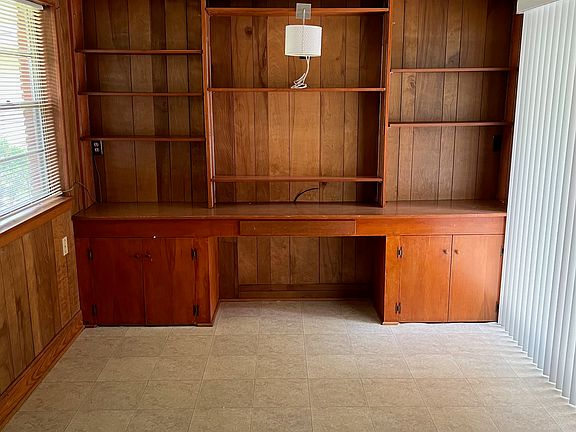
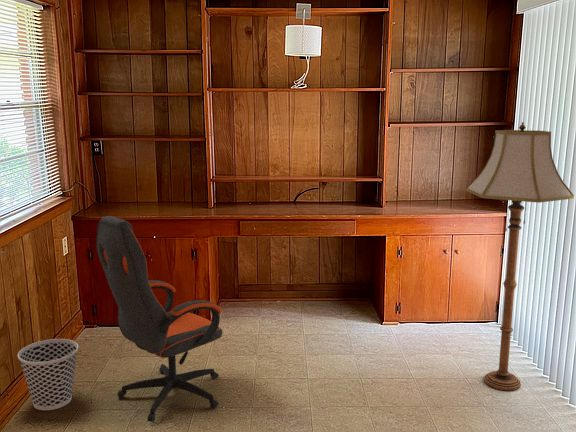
+ floor lamp (512, 257)
+ office chair (168, 306)
+ wastebasket (50, 375)
